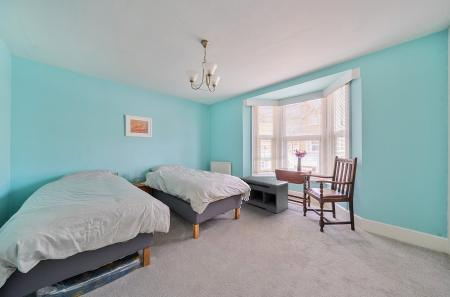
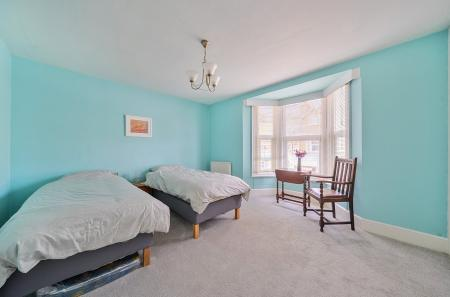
- bench (262, 192)
